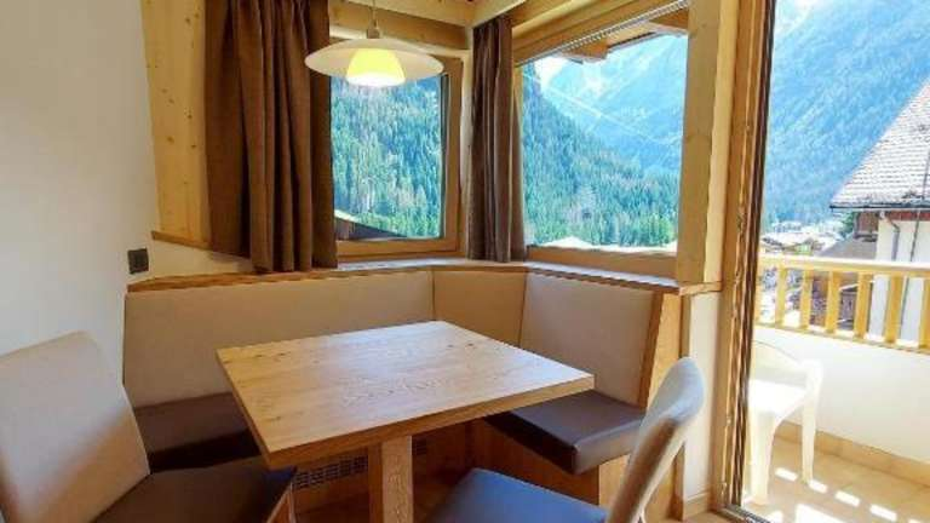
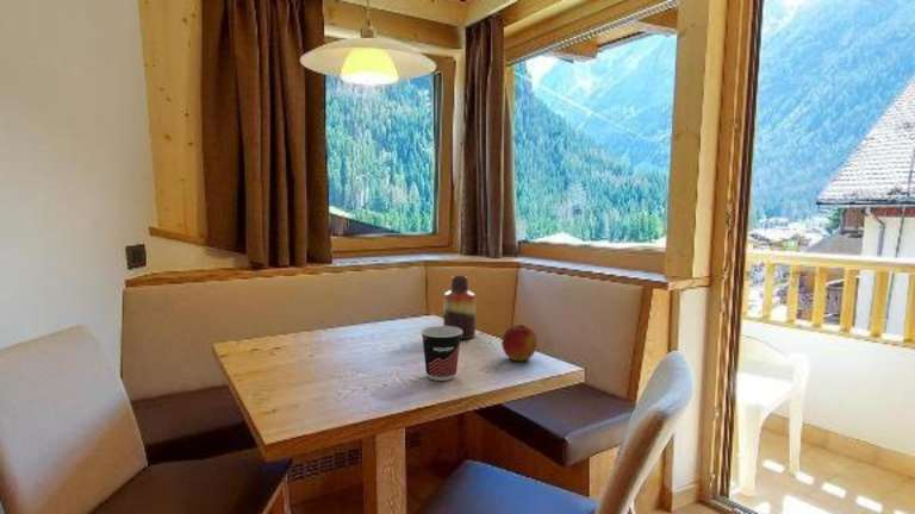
+ apple (518, 341)
+ cup (441, 353)
+ vase (459, 306)
